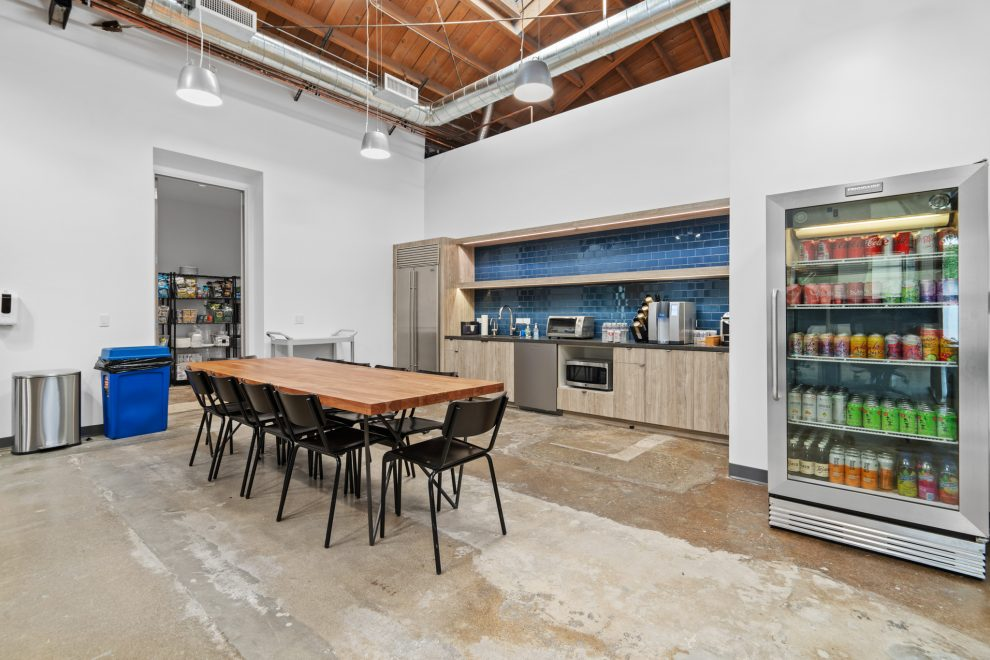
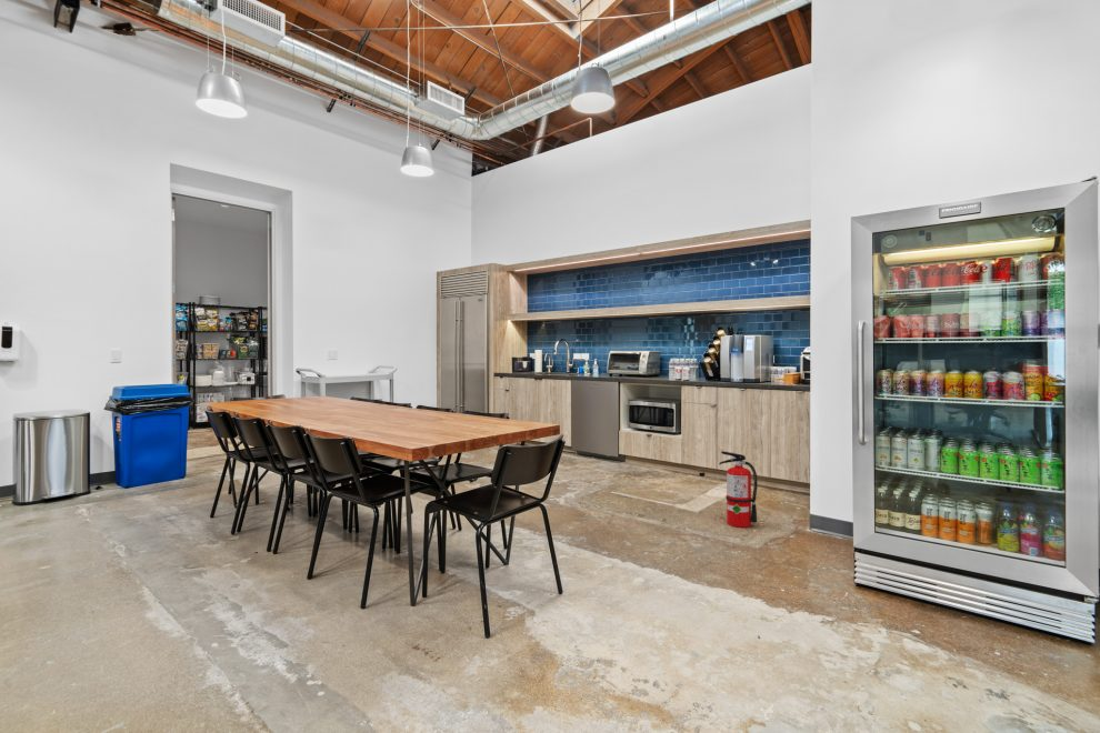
+ fire extinguisher (737, 489)
